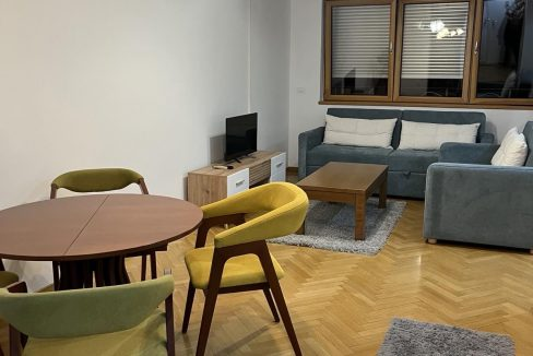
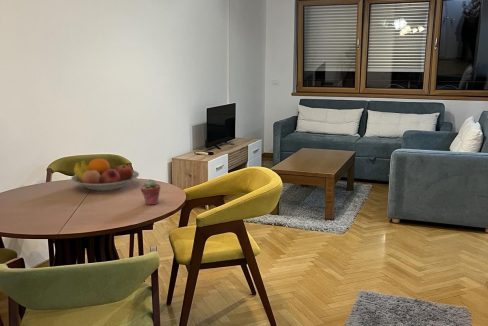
+ potted succulent (150, 191)
+ fruit bowl (105, 173)
